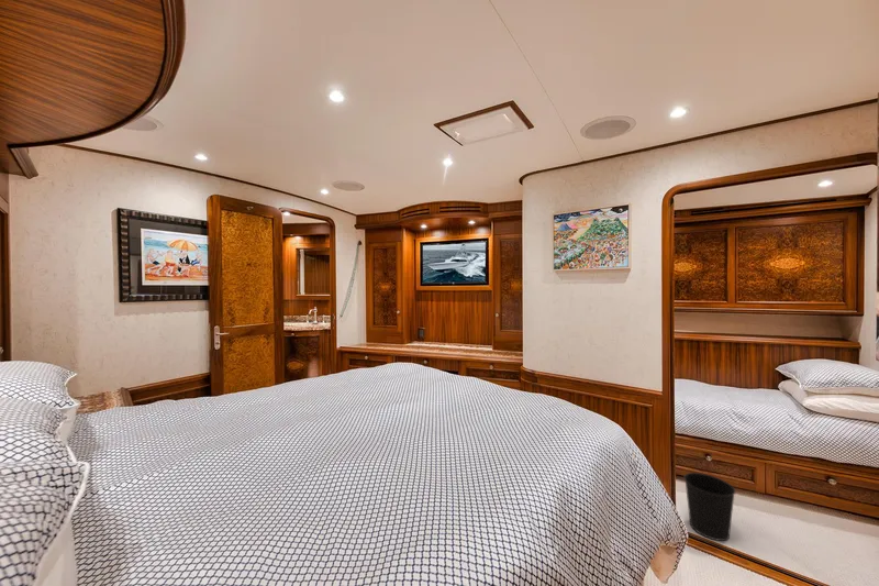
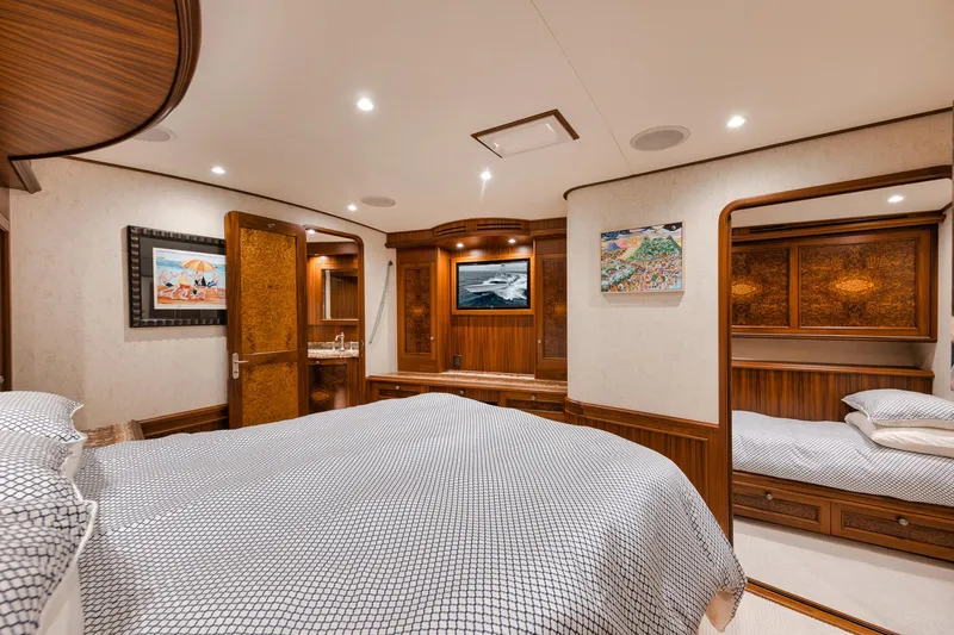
- wastebasket (709, 506)
